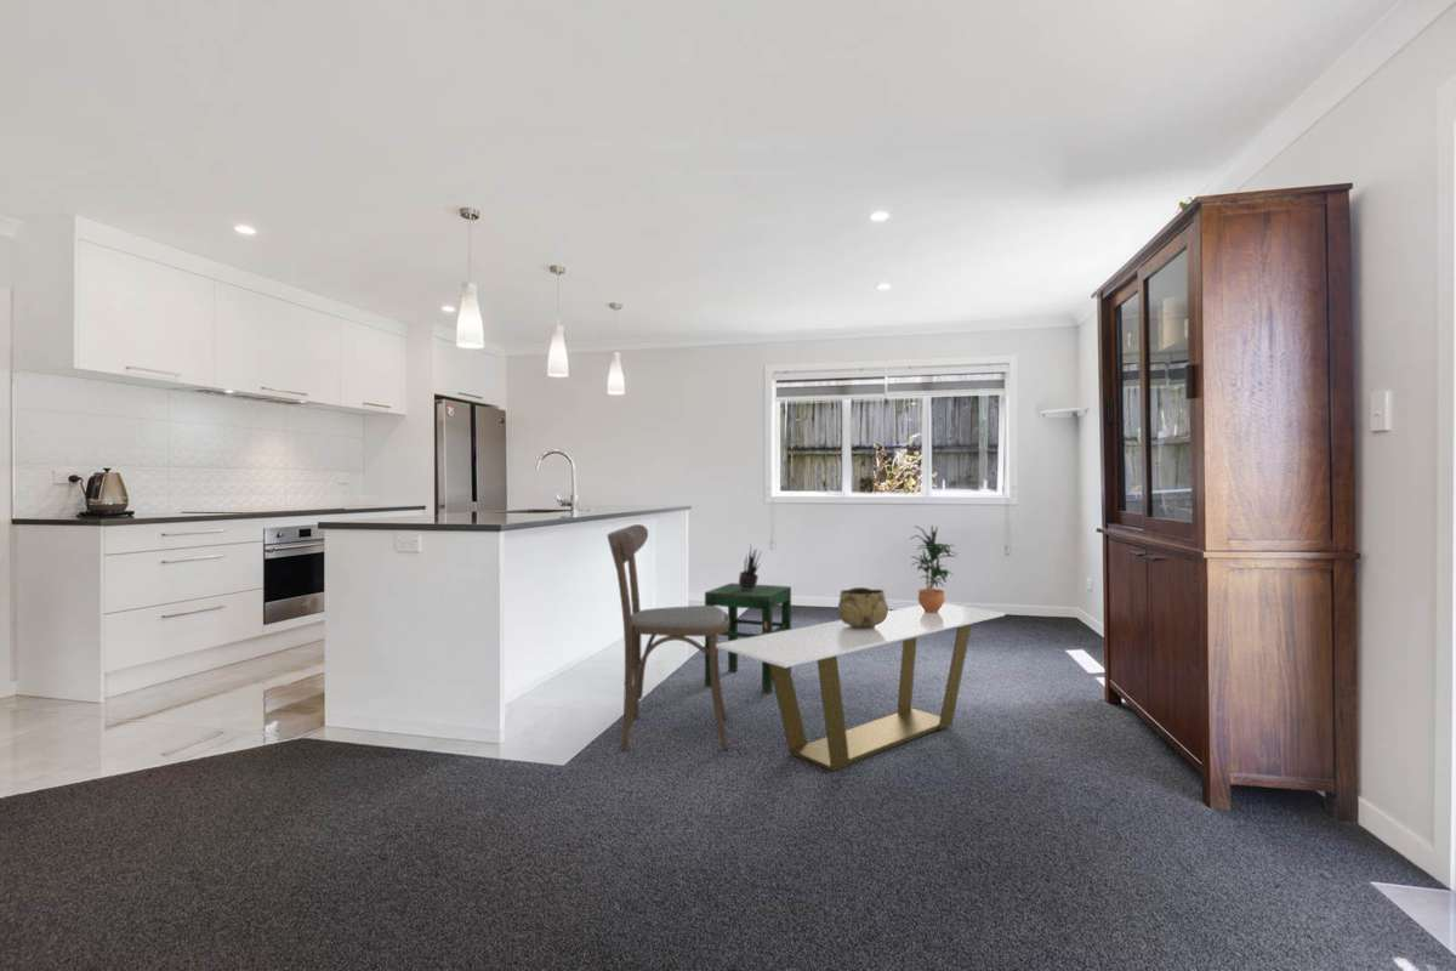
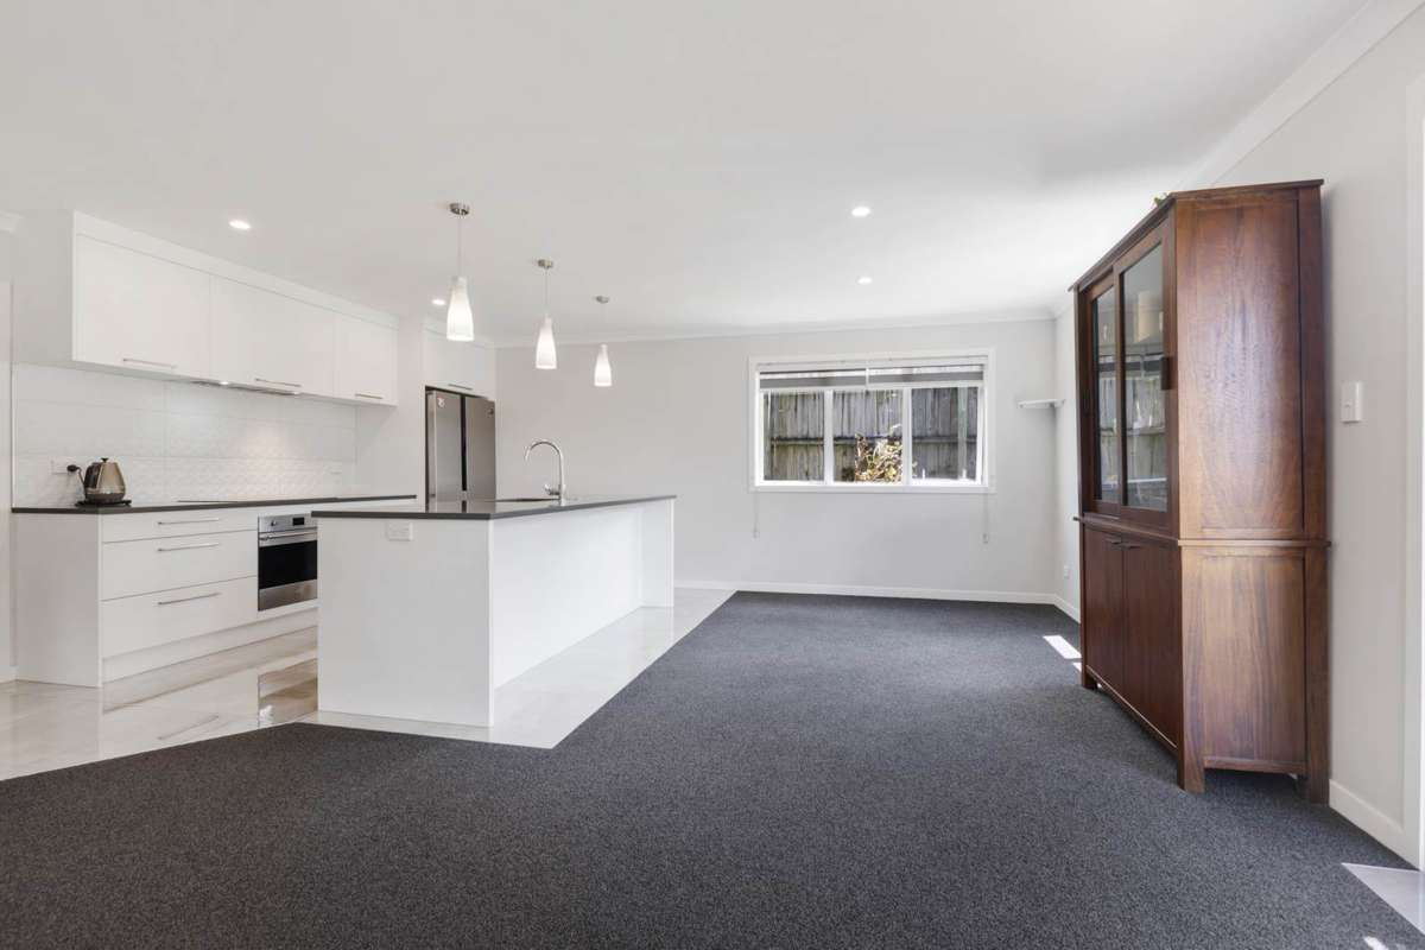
- potted plant (934, 568)
- coffee table (899, 683)
- dining chair (669, 630)
- decorative bowl (861, 608)
- stool (749, 635)
- potted plant (750, 566)
